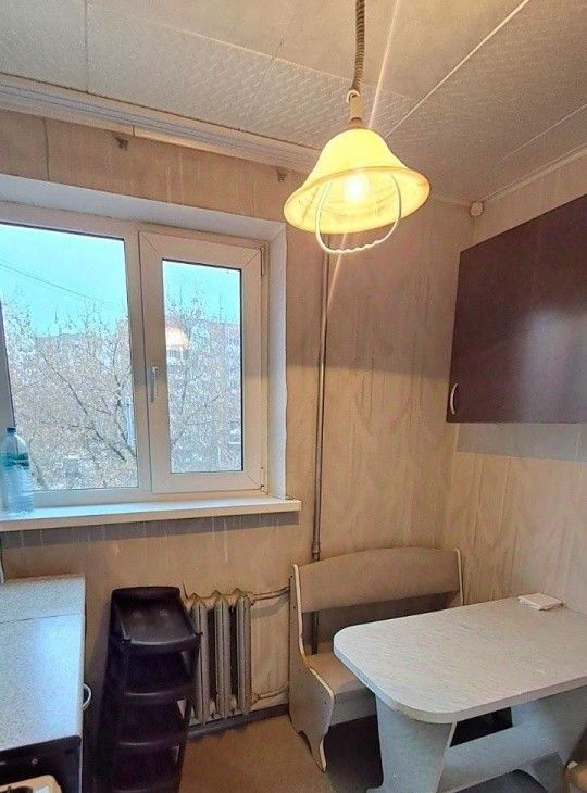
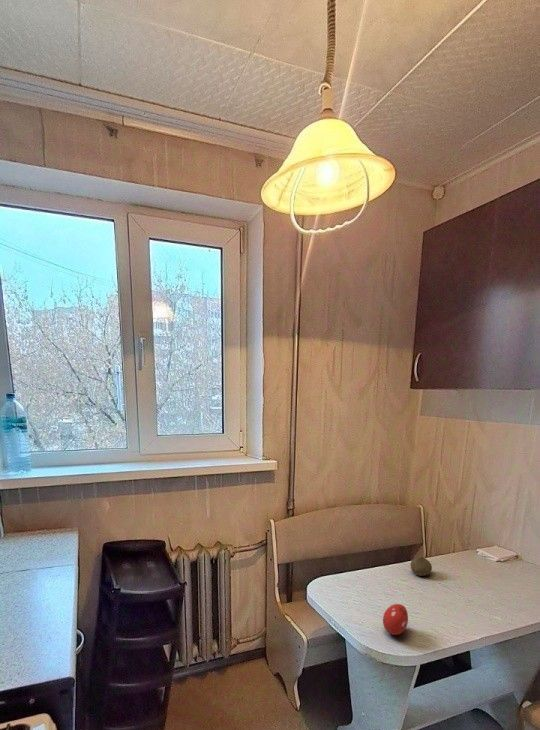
+ fruit (396, 618)
+ fruit (420, 566)
